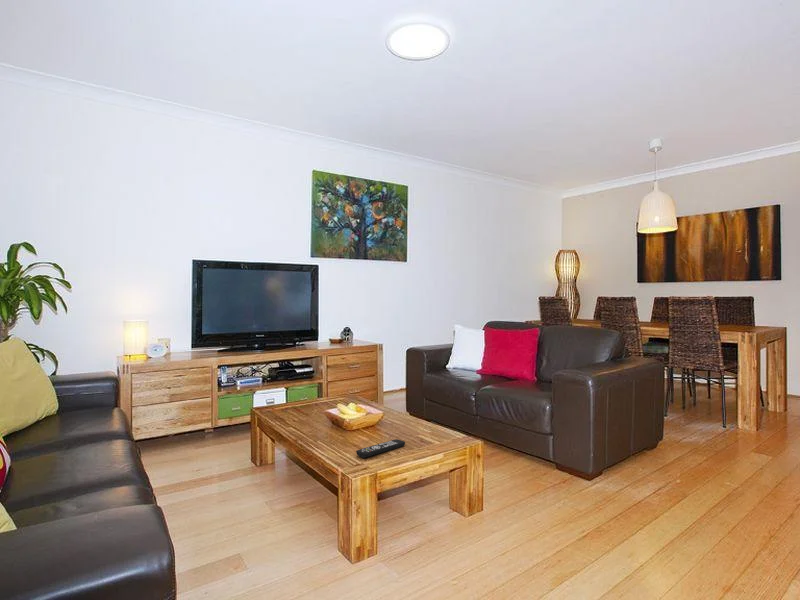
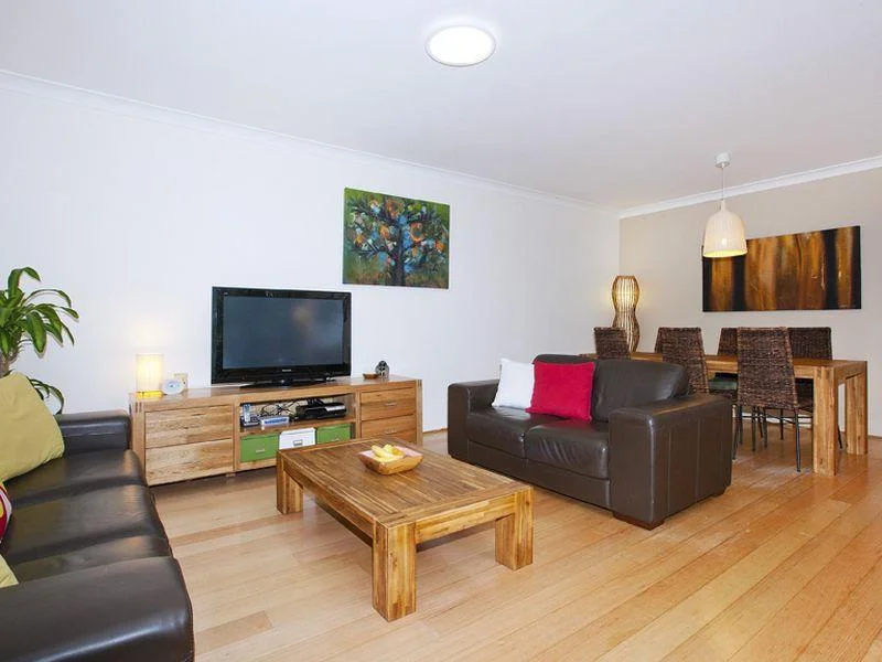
- remote control (381, 448)
